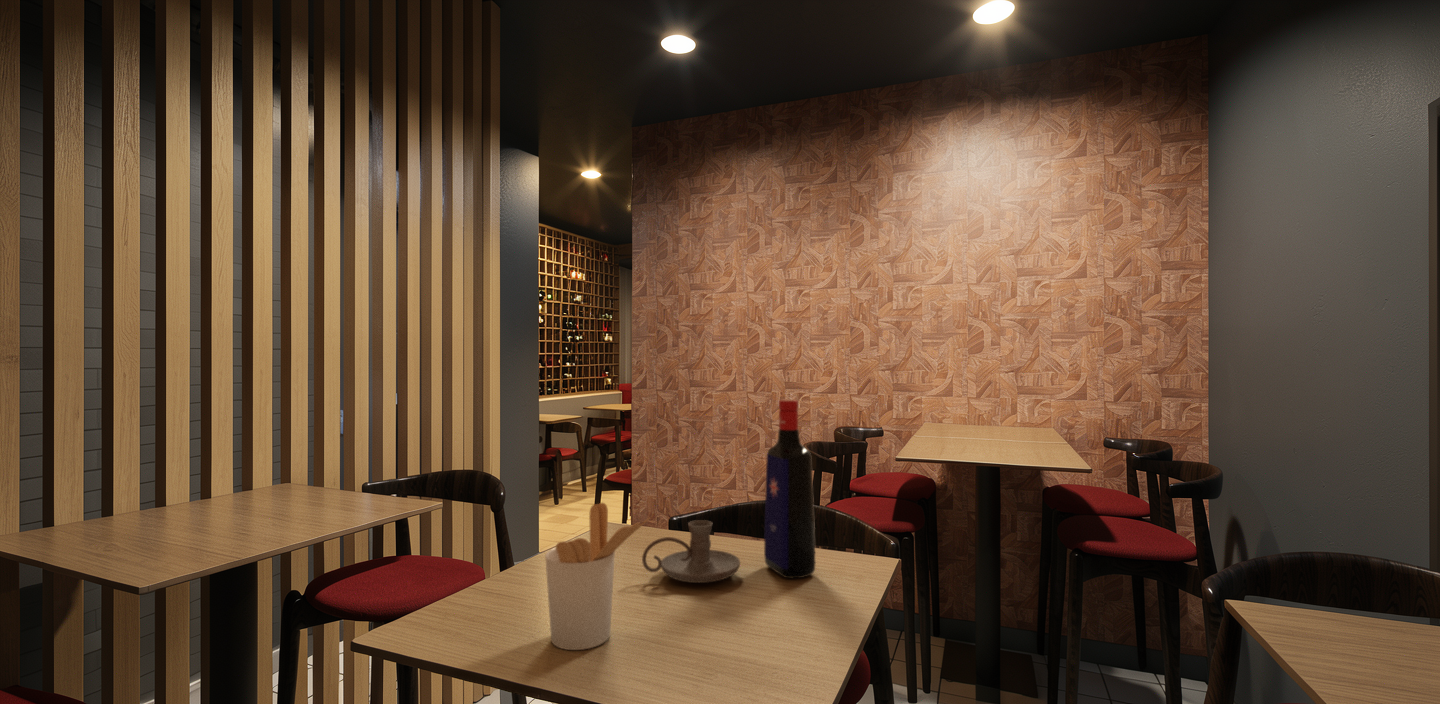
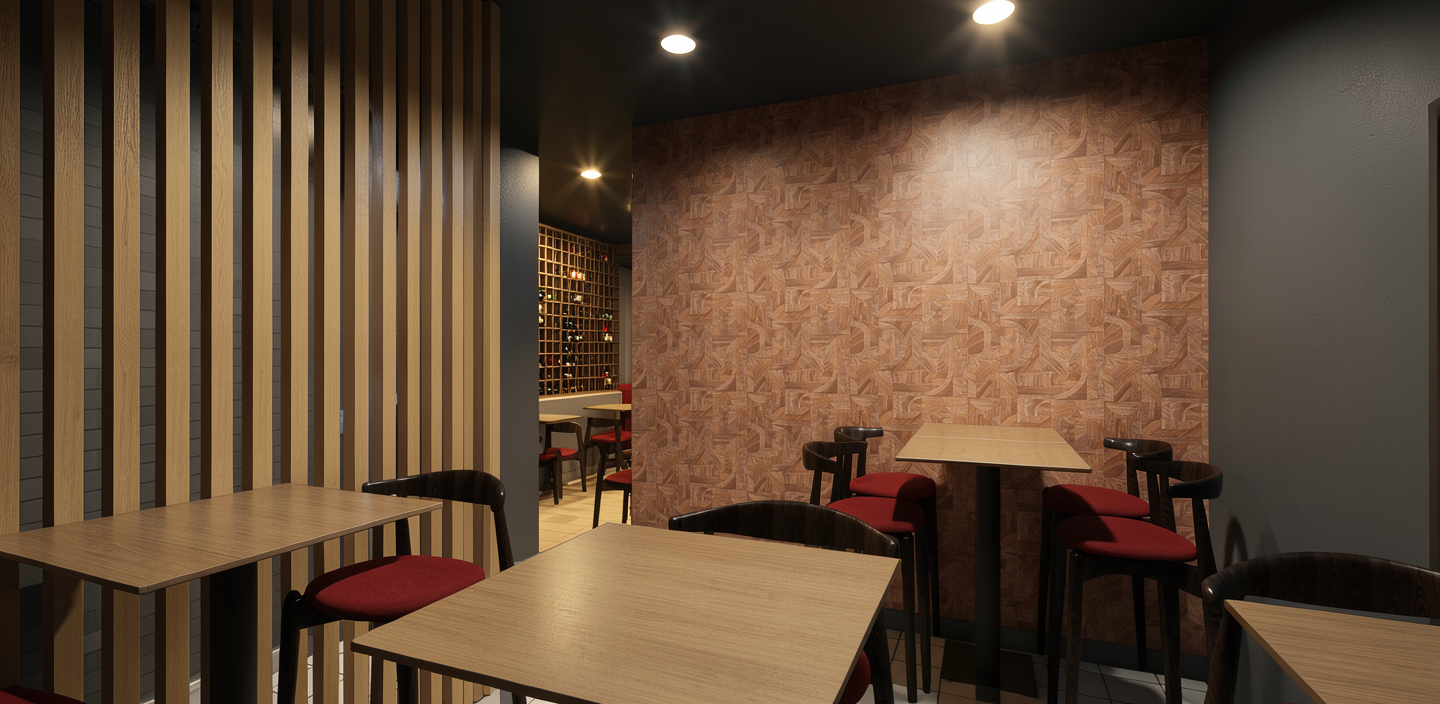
- candle holder (691, 550)
- utensil holder (597, 575)
- liquor bottle (788, 485)
